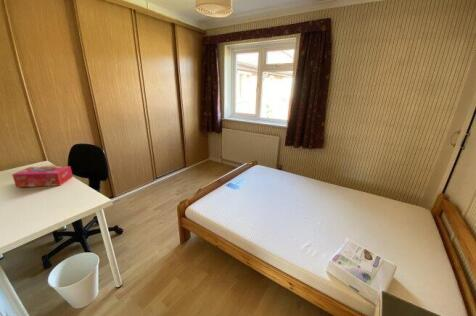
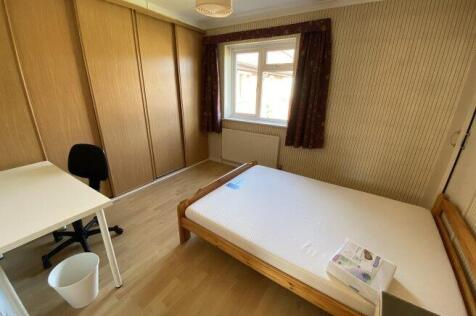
- tissue box (44, 176)
